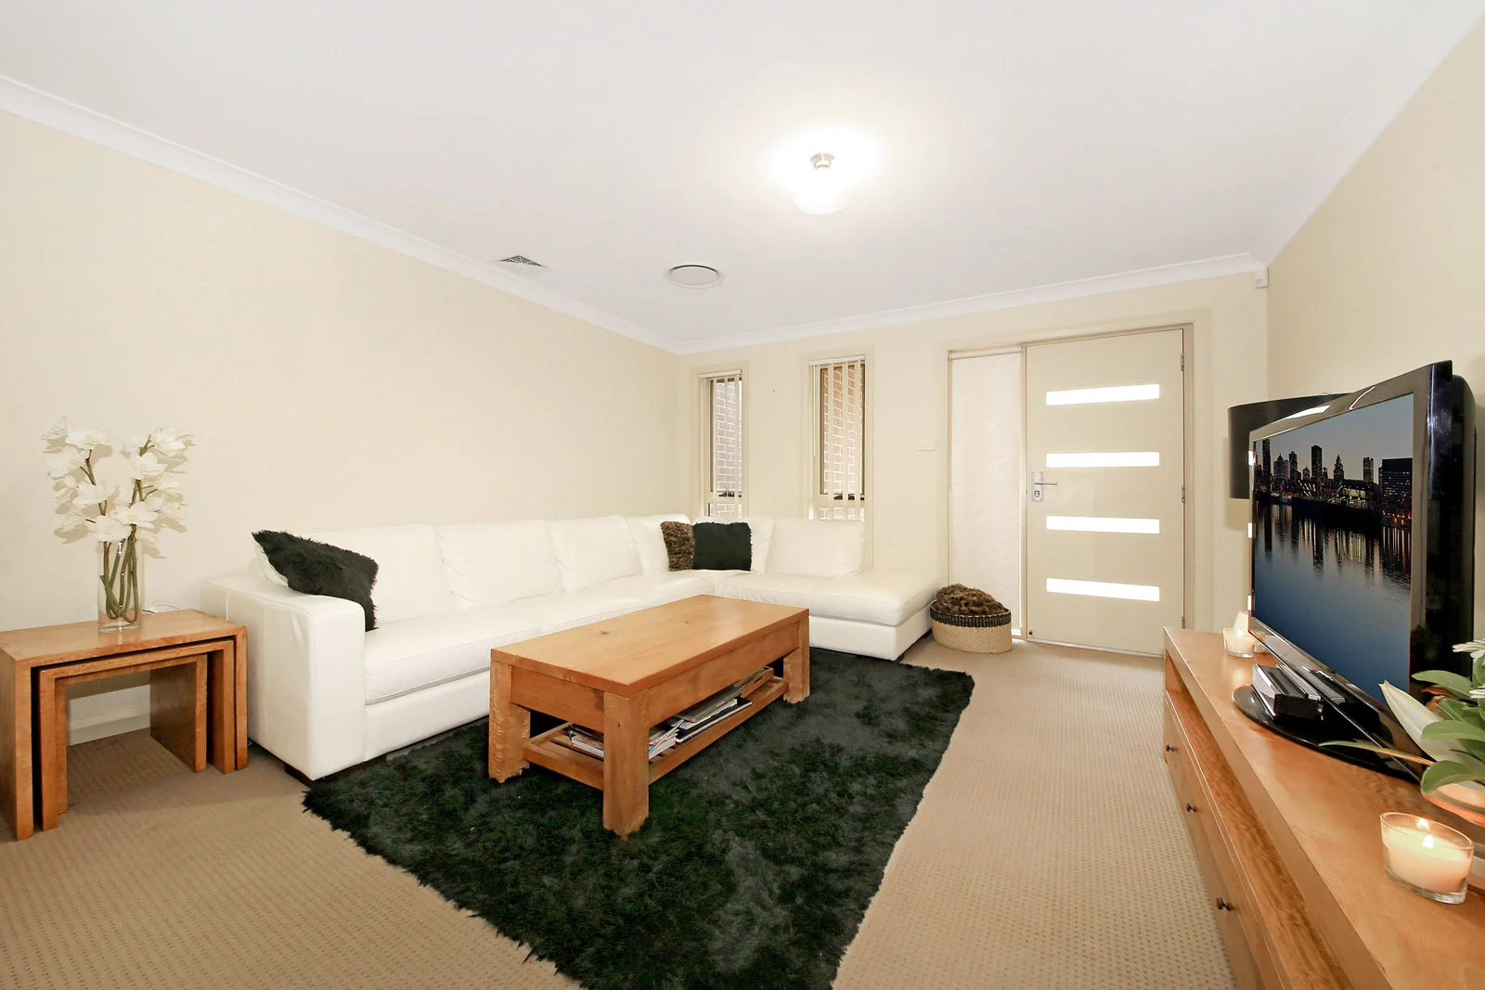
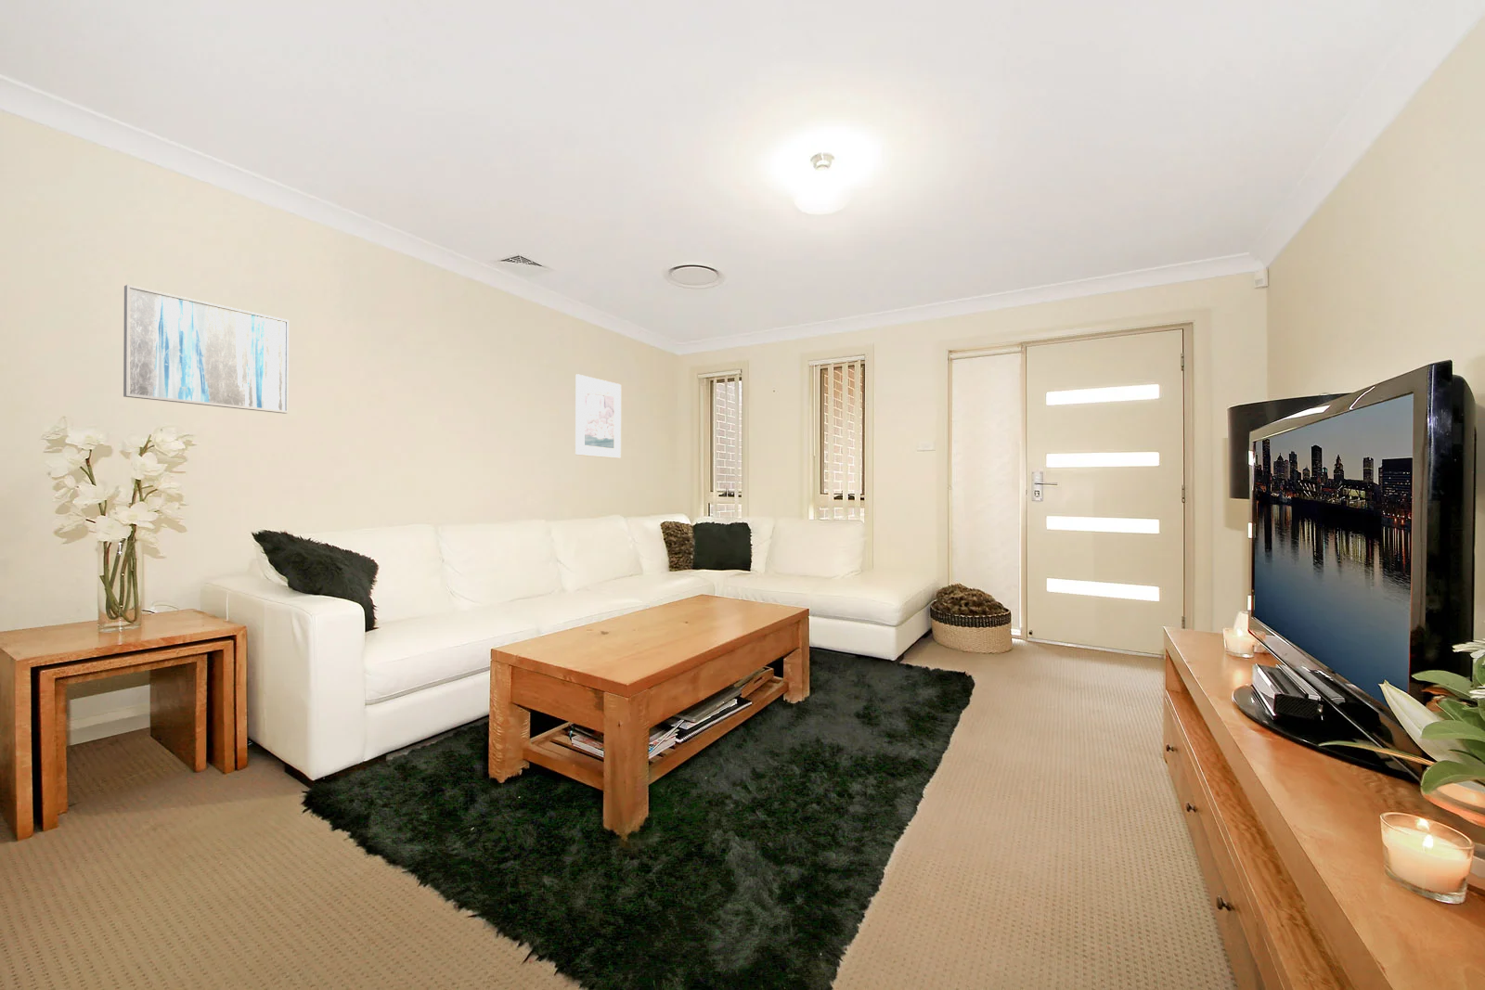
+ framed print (599, 418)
+ wall art (212, 355)
